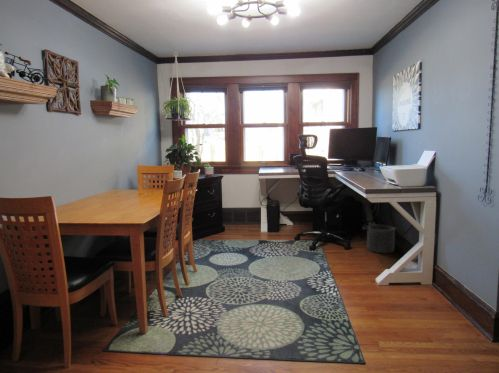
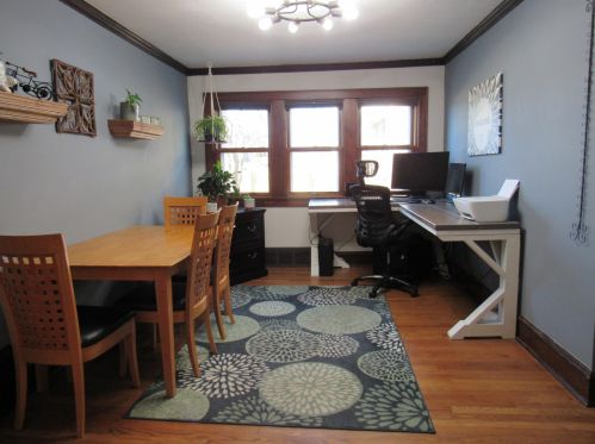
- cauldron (380, 238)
